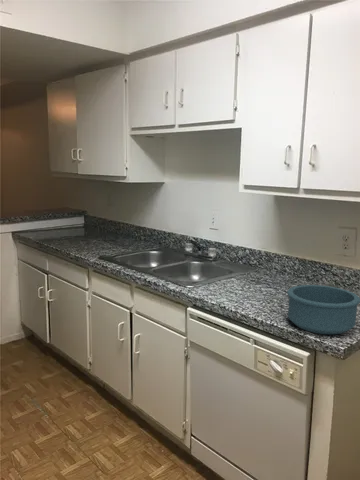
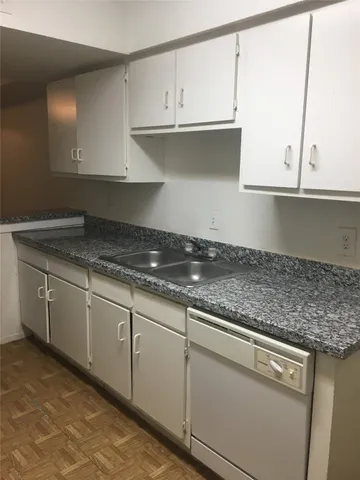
- mixing bowl (321, 309)
